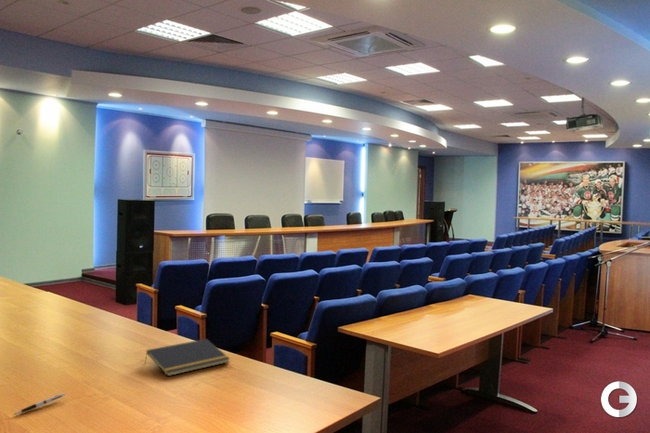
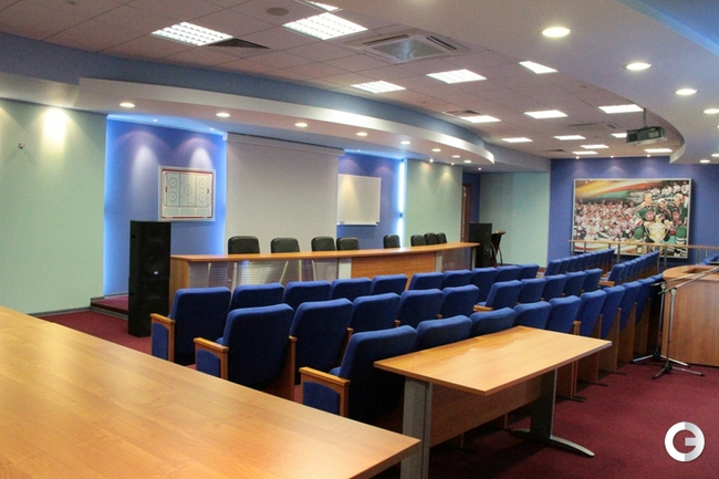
- pen (40, 403)
- notepad (188, 356)
